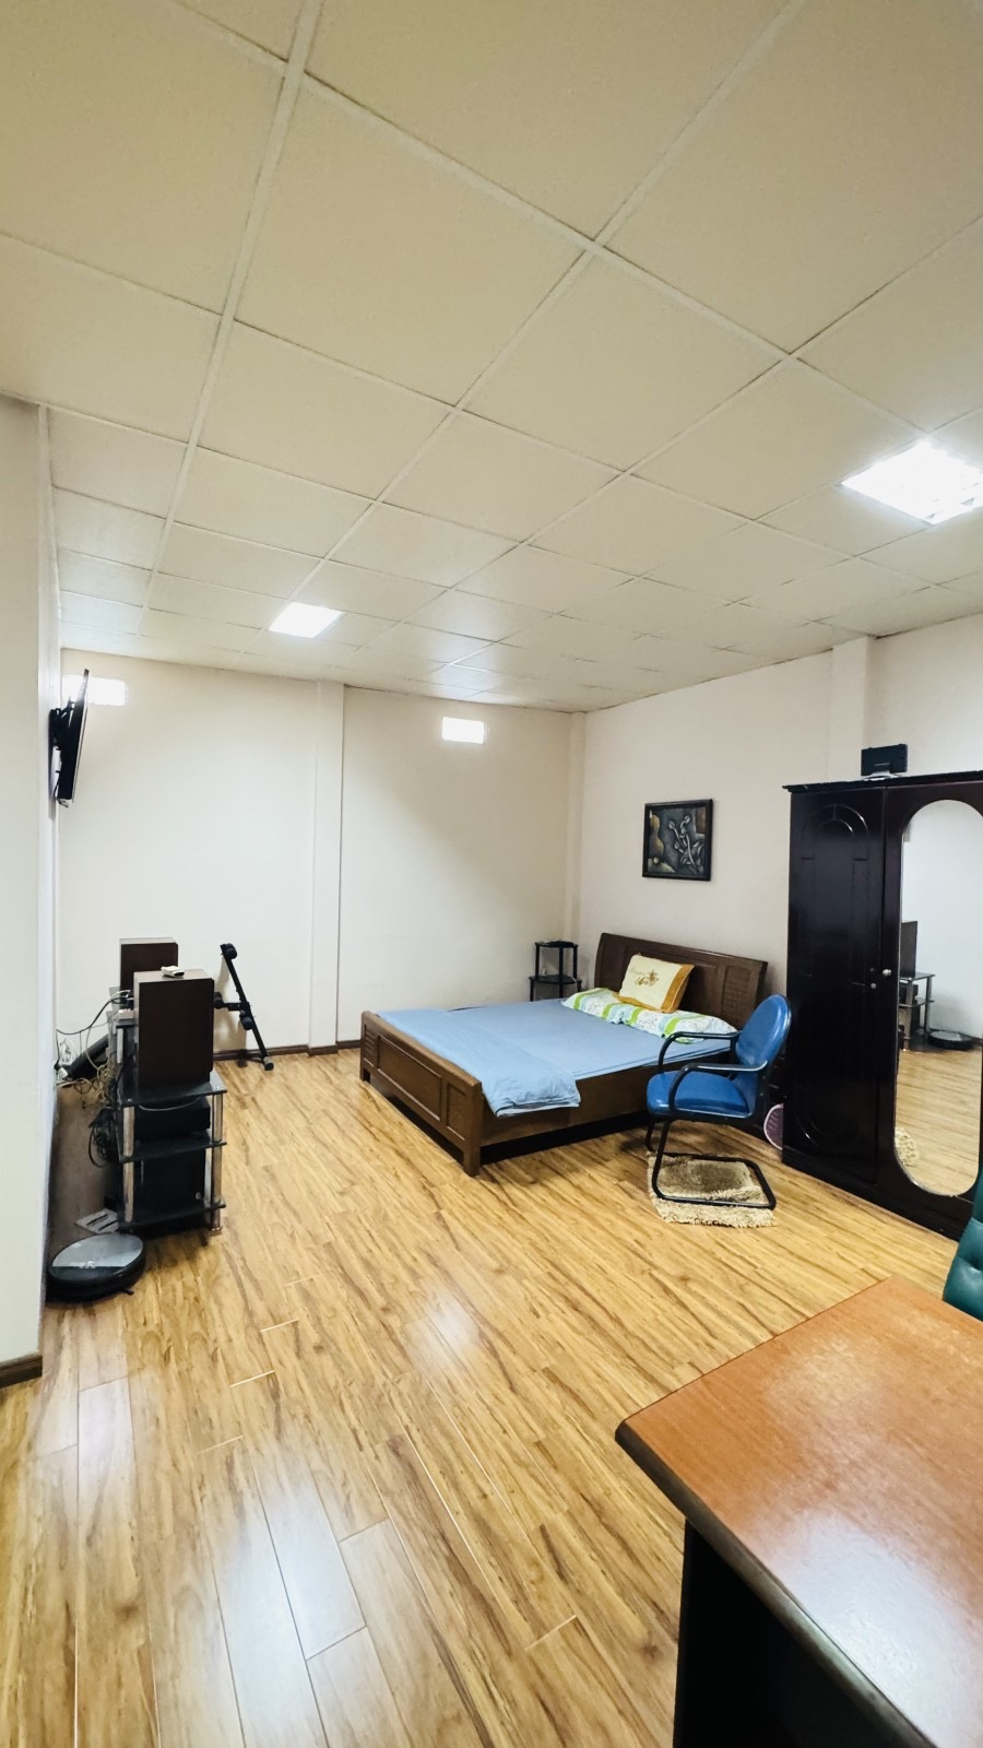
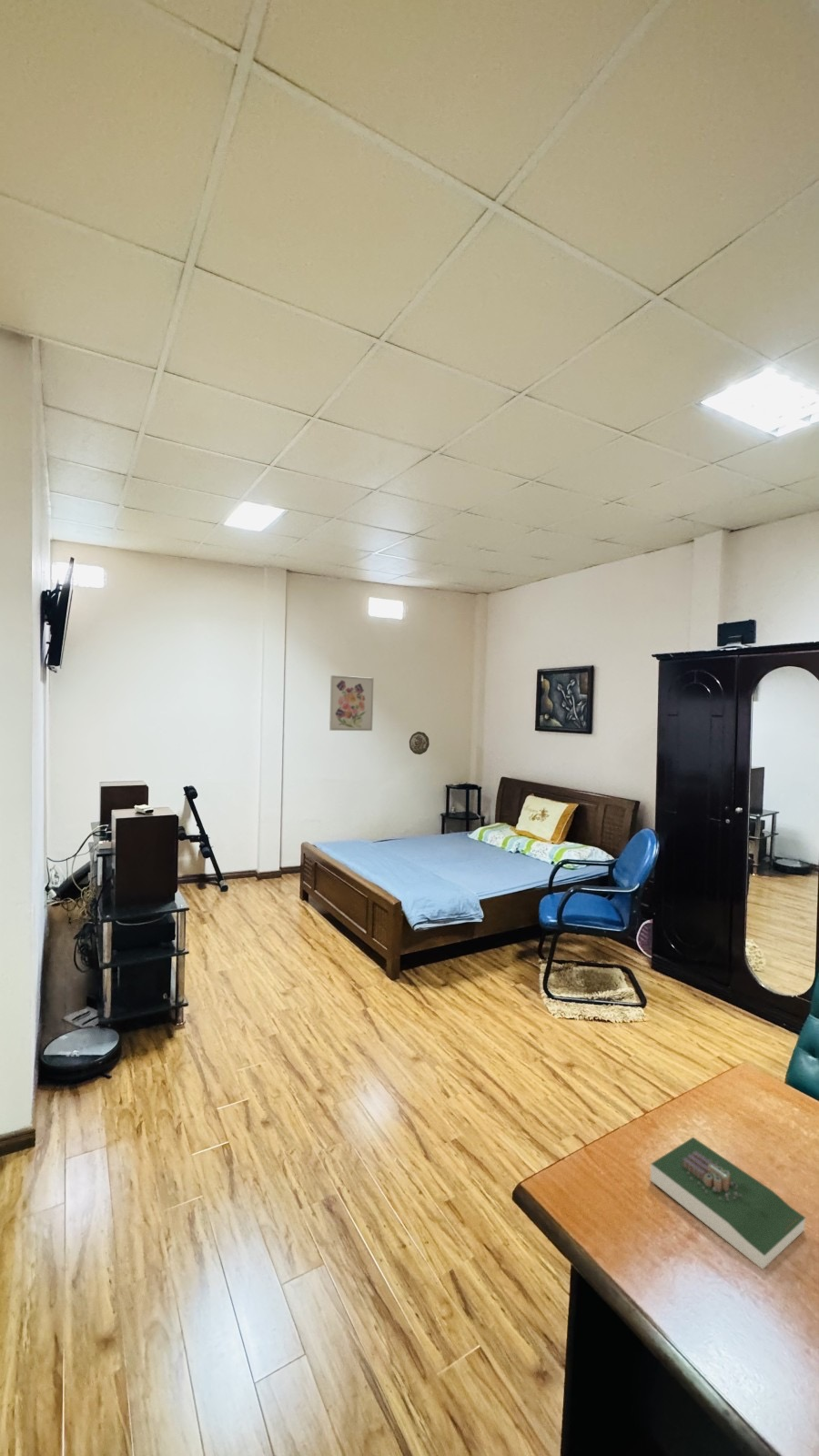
+ decorative plate (419, 743)
+ wall art (351, 703)
+ book (724, 1189)
